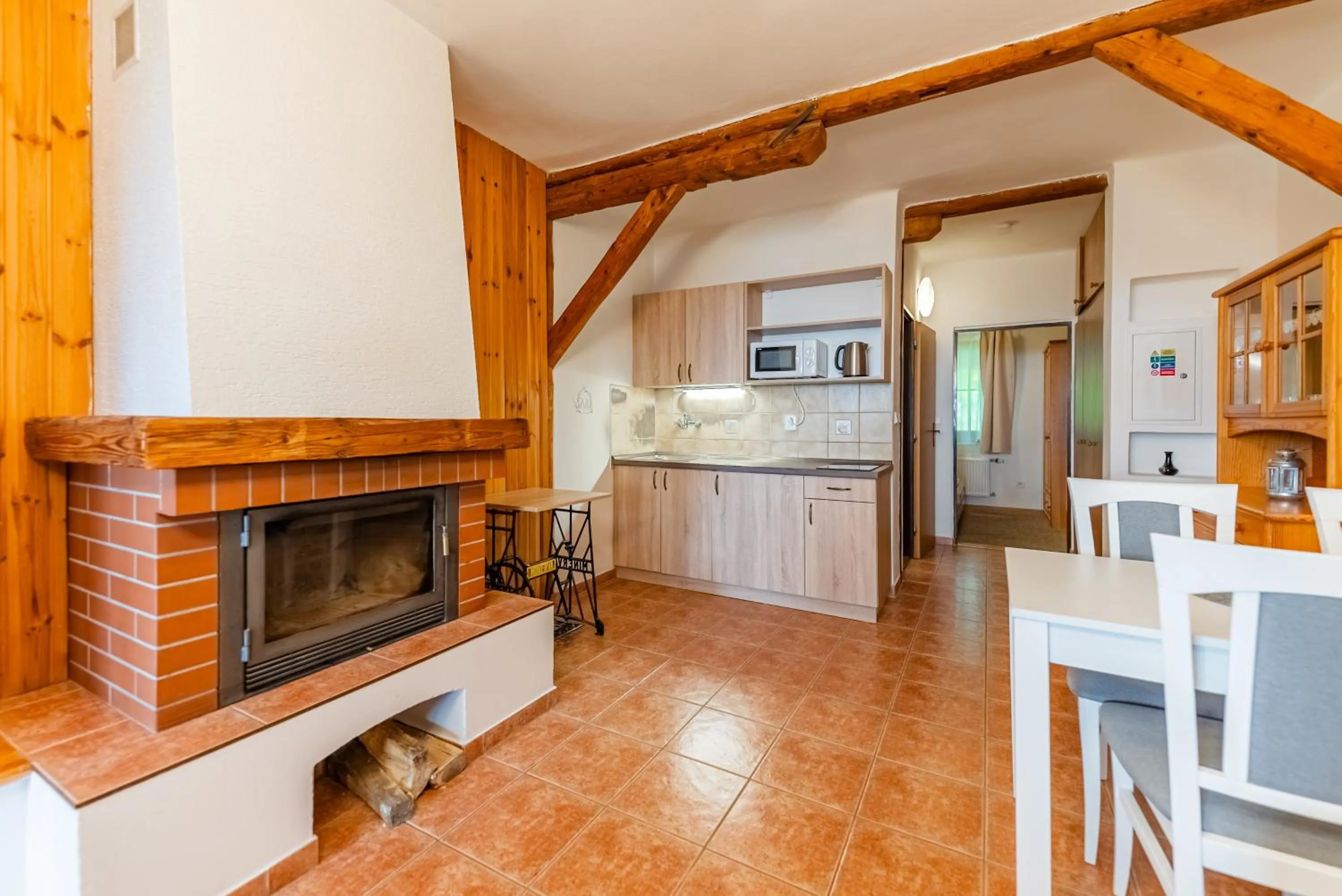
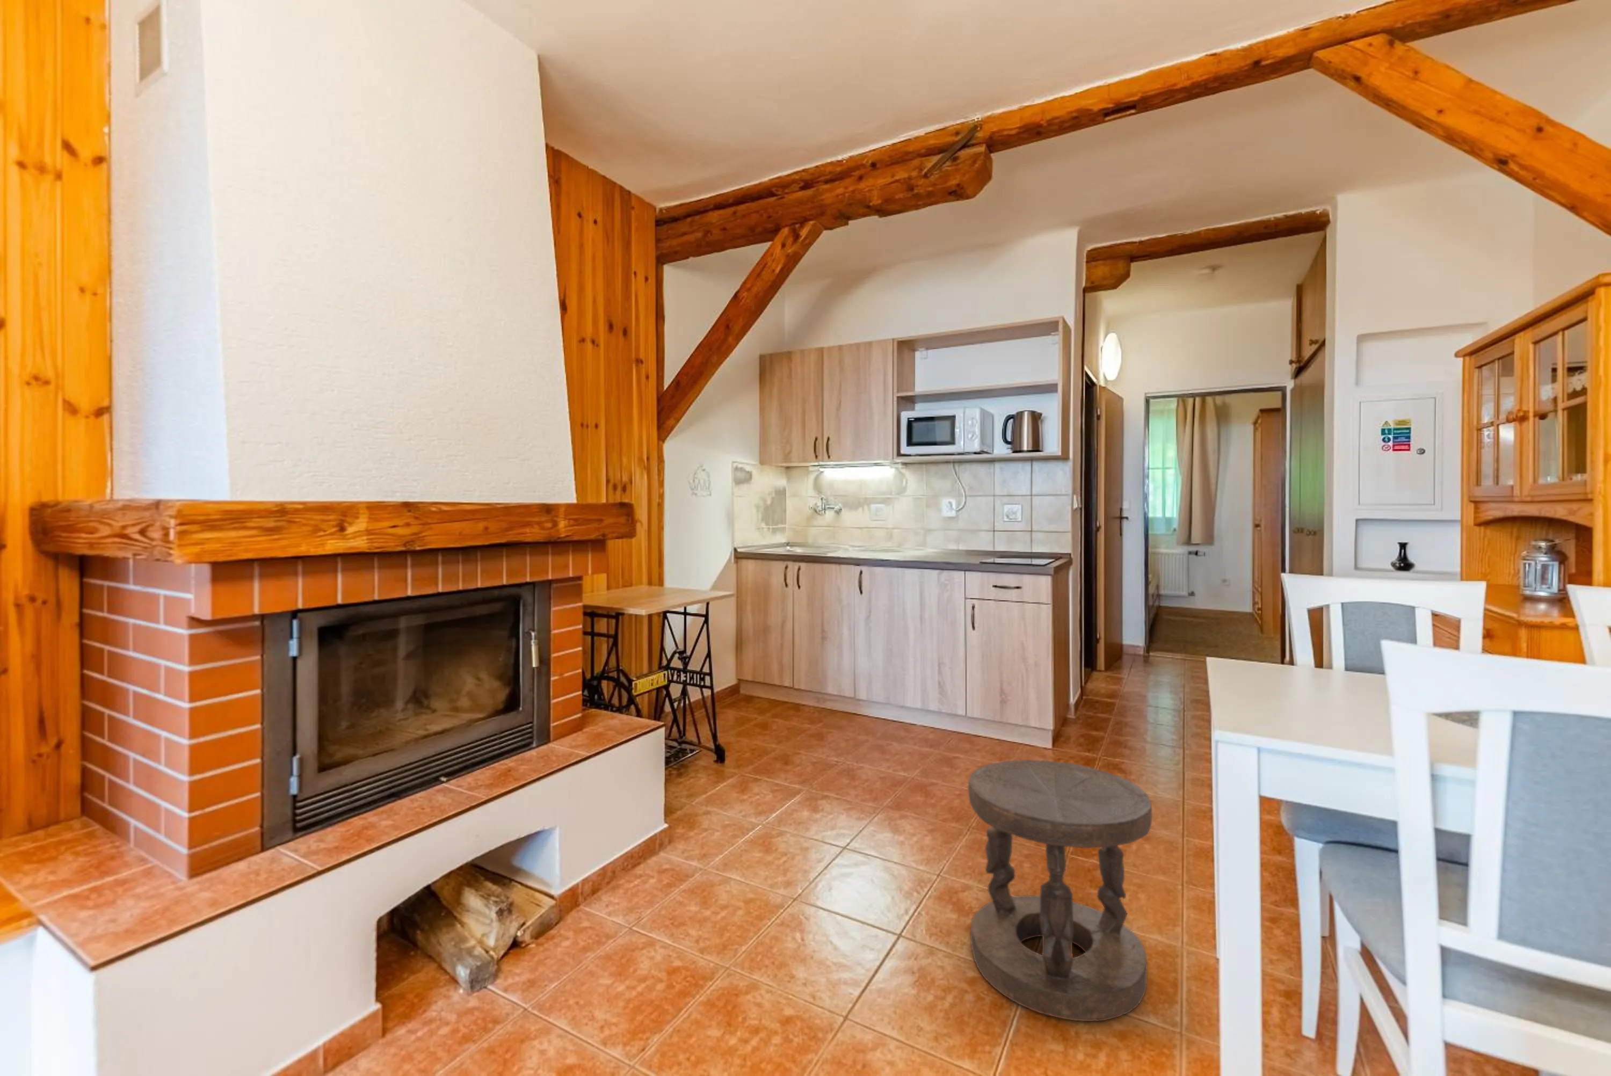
+ stool (1056, 873)
